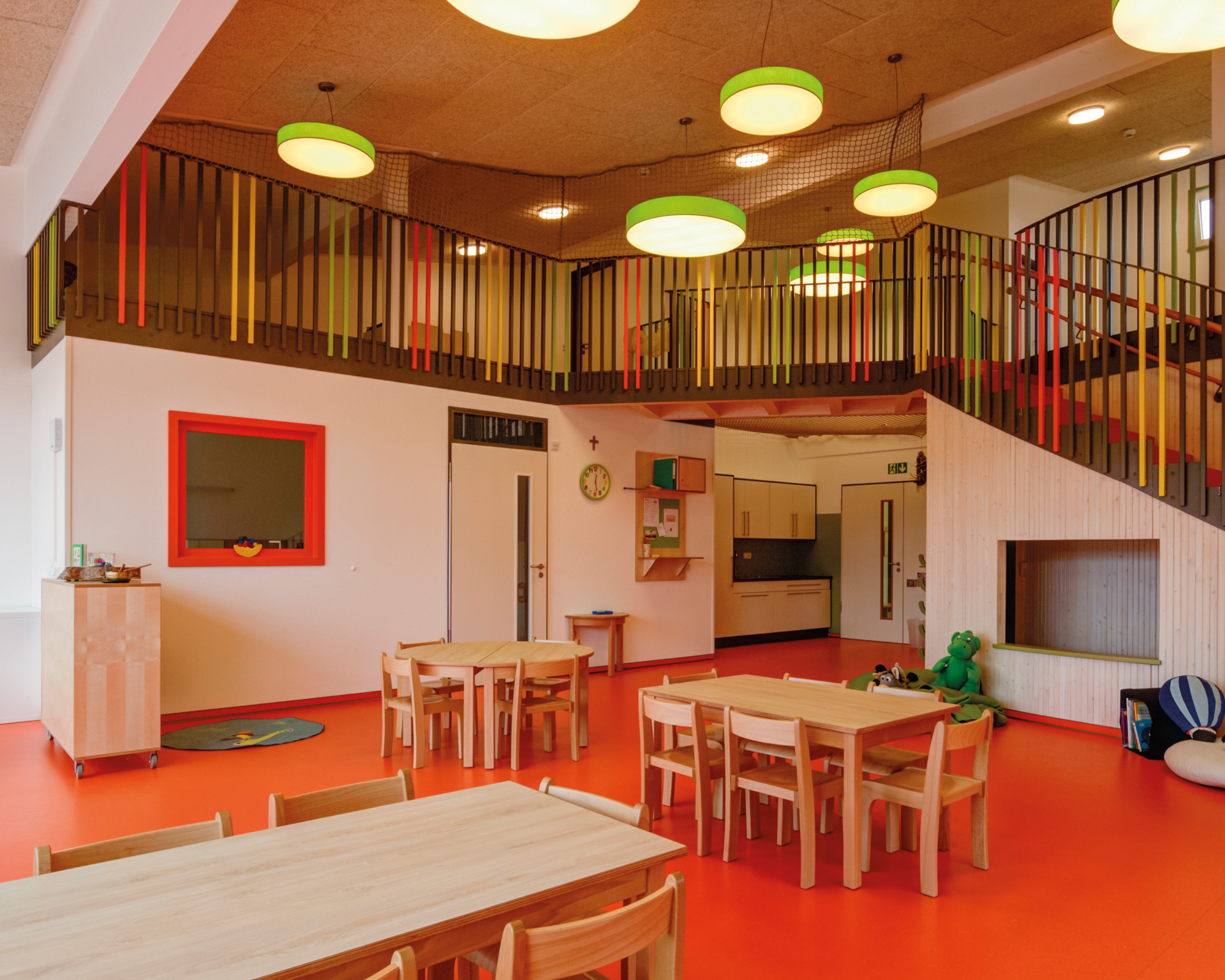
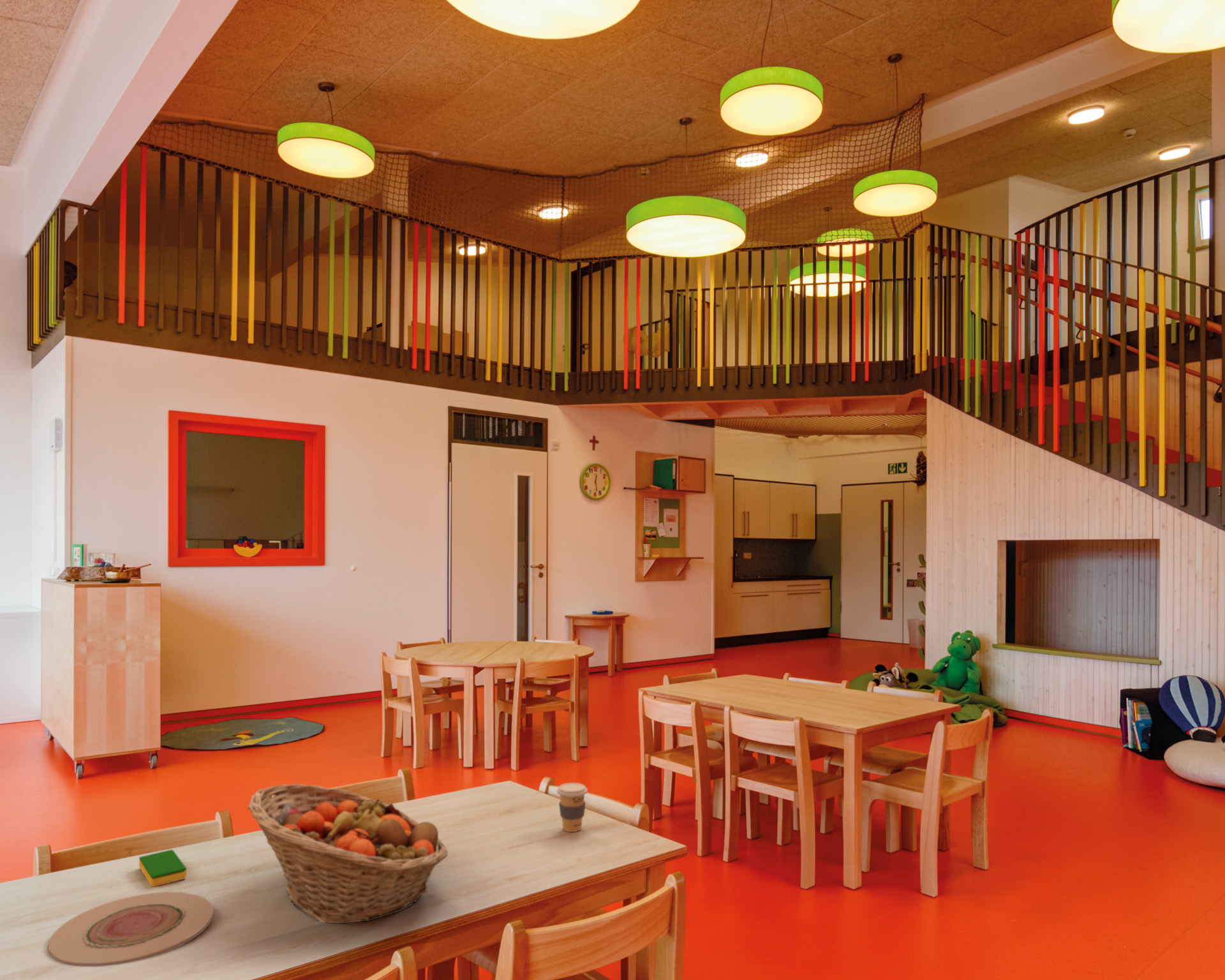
+ plate (134, 925)
+ coffee cup (572, 807)
+ fruit basket (348, 841)
+ dish sponge (162, 867)
